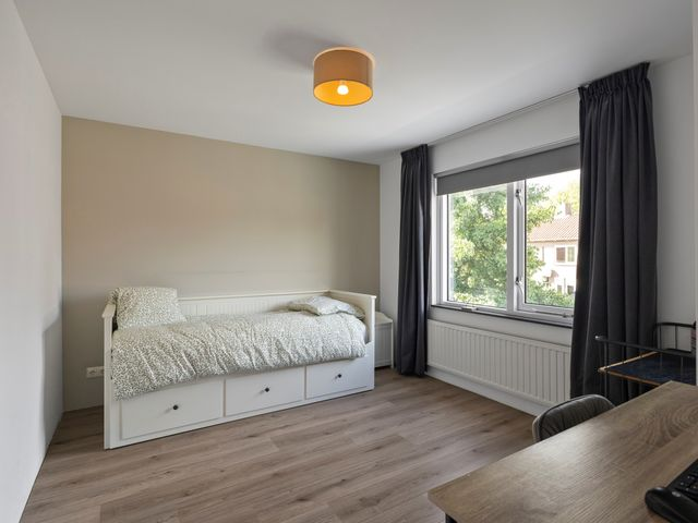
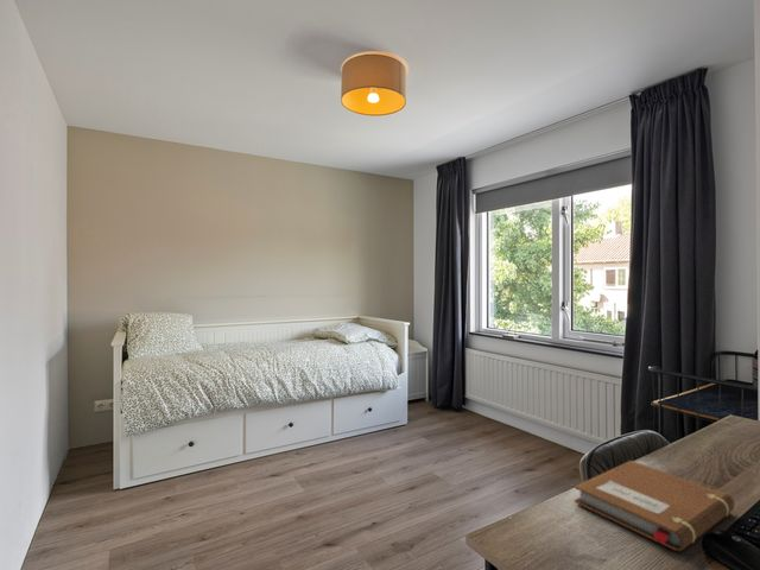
+ notebook (651, 500)
